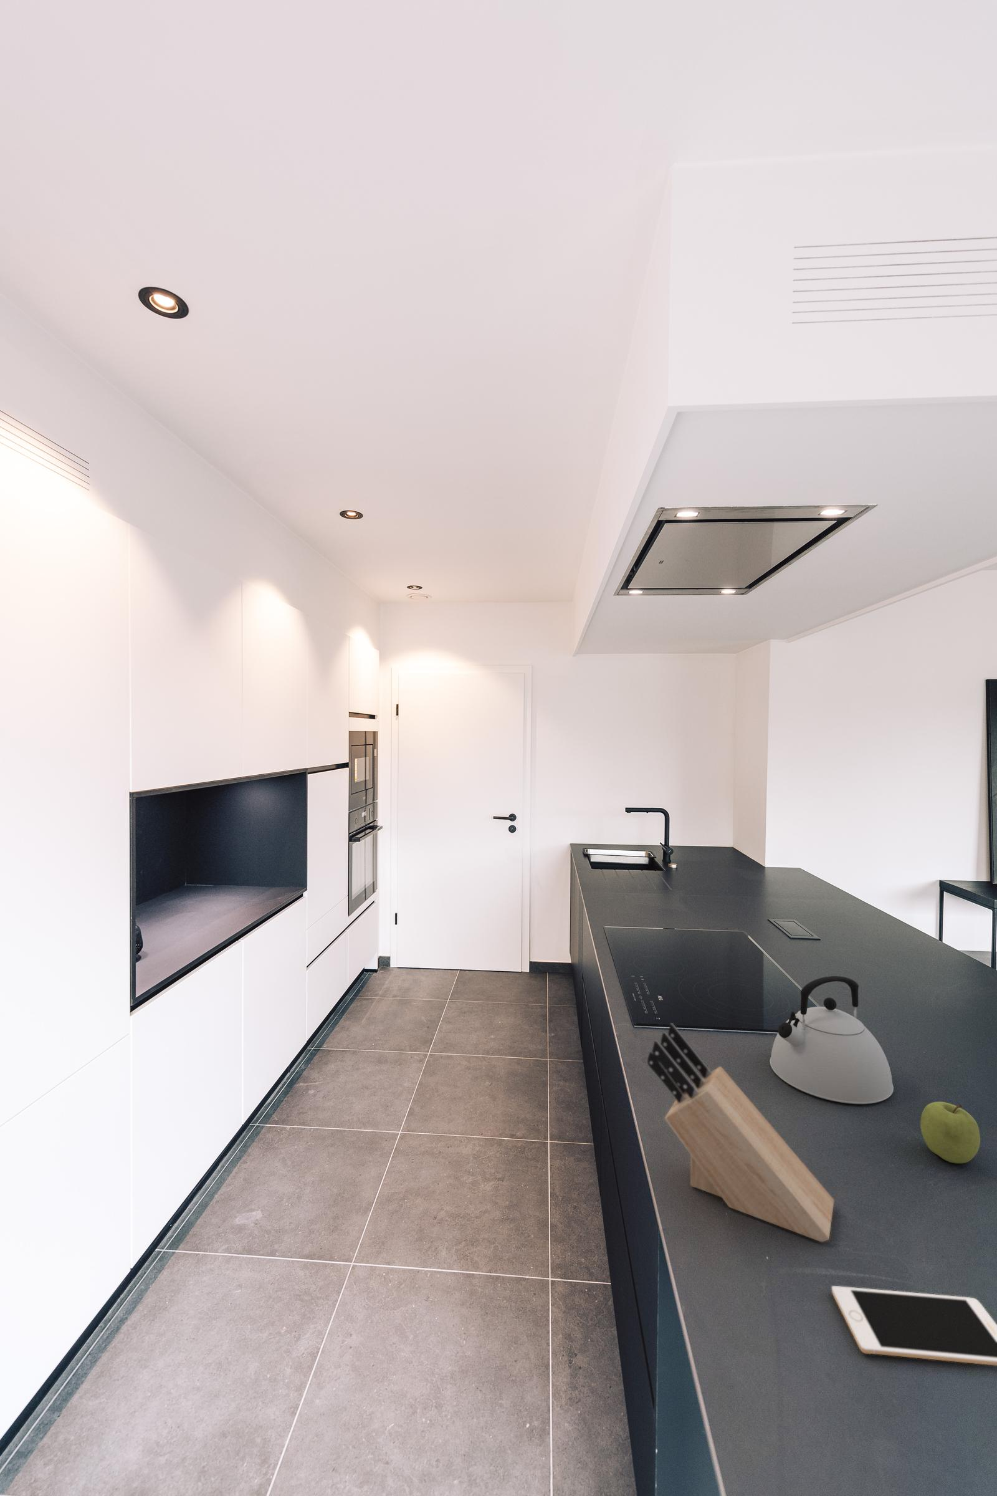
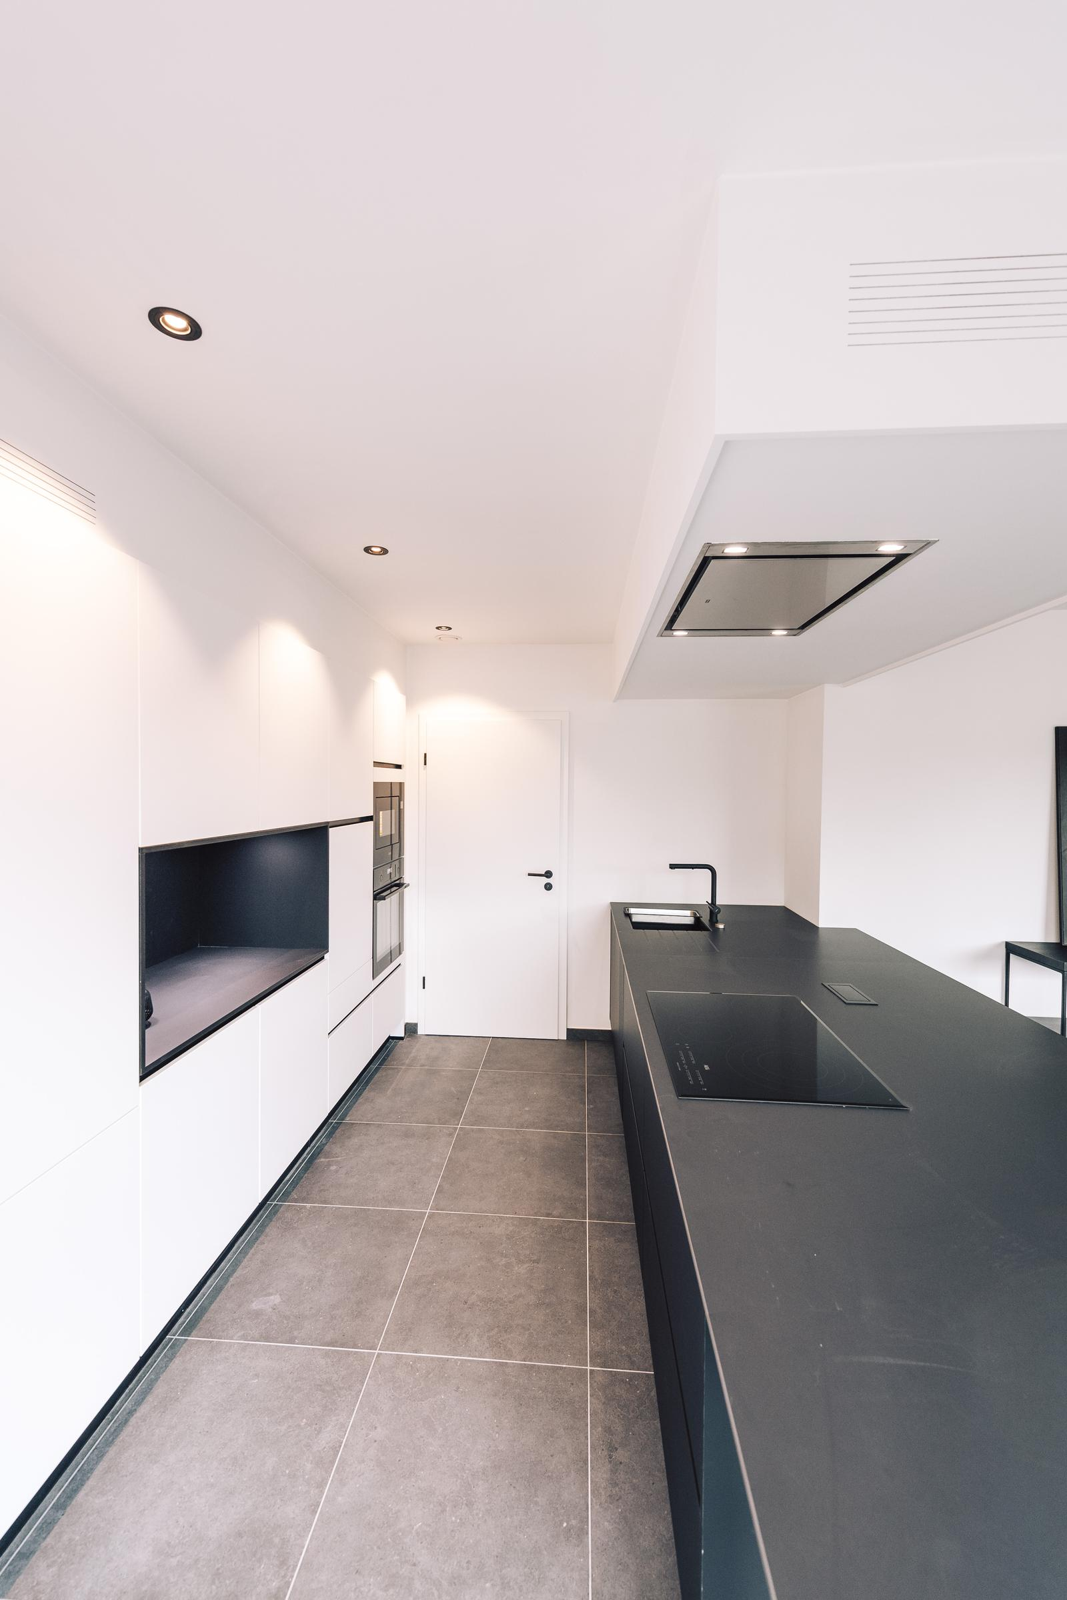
- knife block (733, 1119)
- kettle (828, 1025)
- cell phone (921, 1325)
- fruit (949, 1129)
